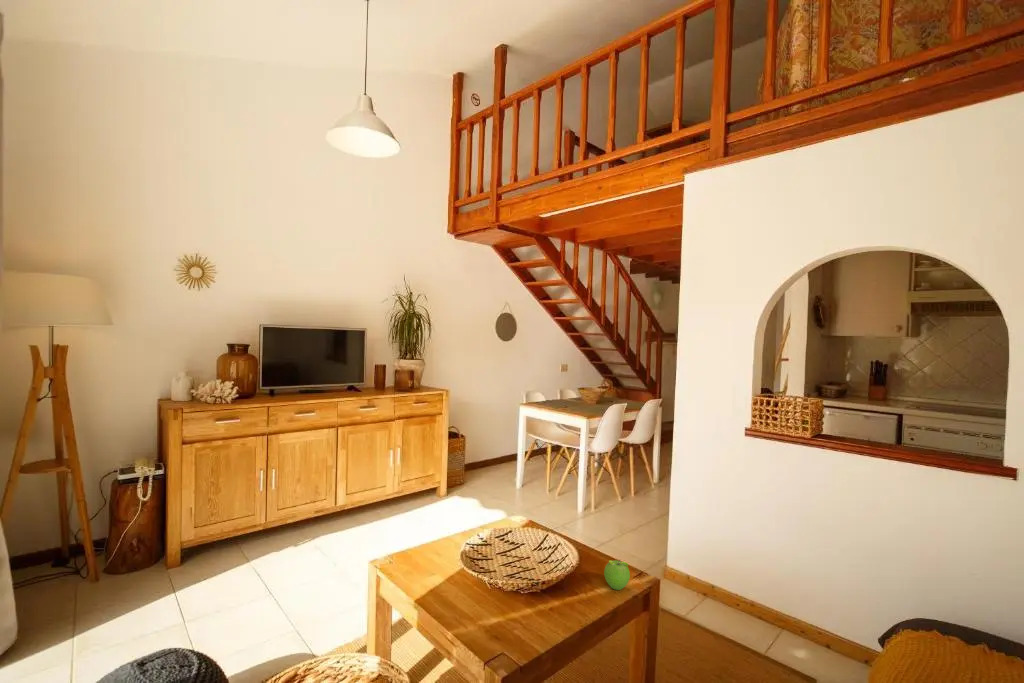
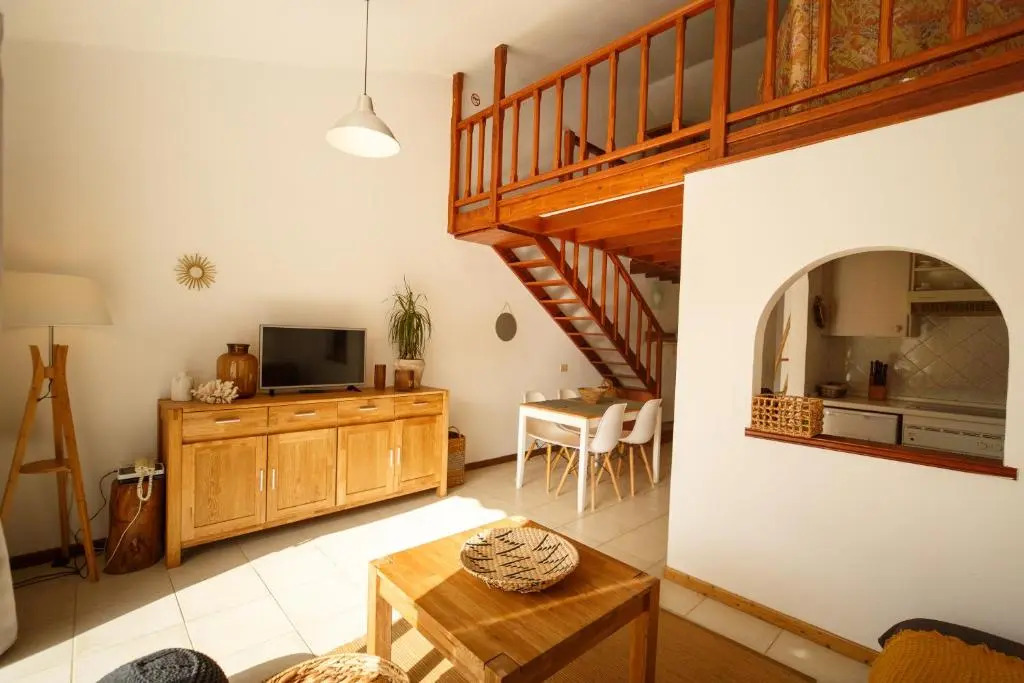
- fruit (616, 573)
